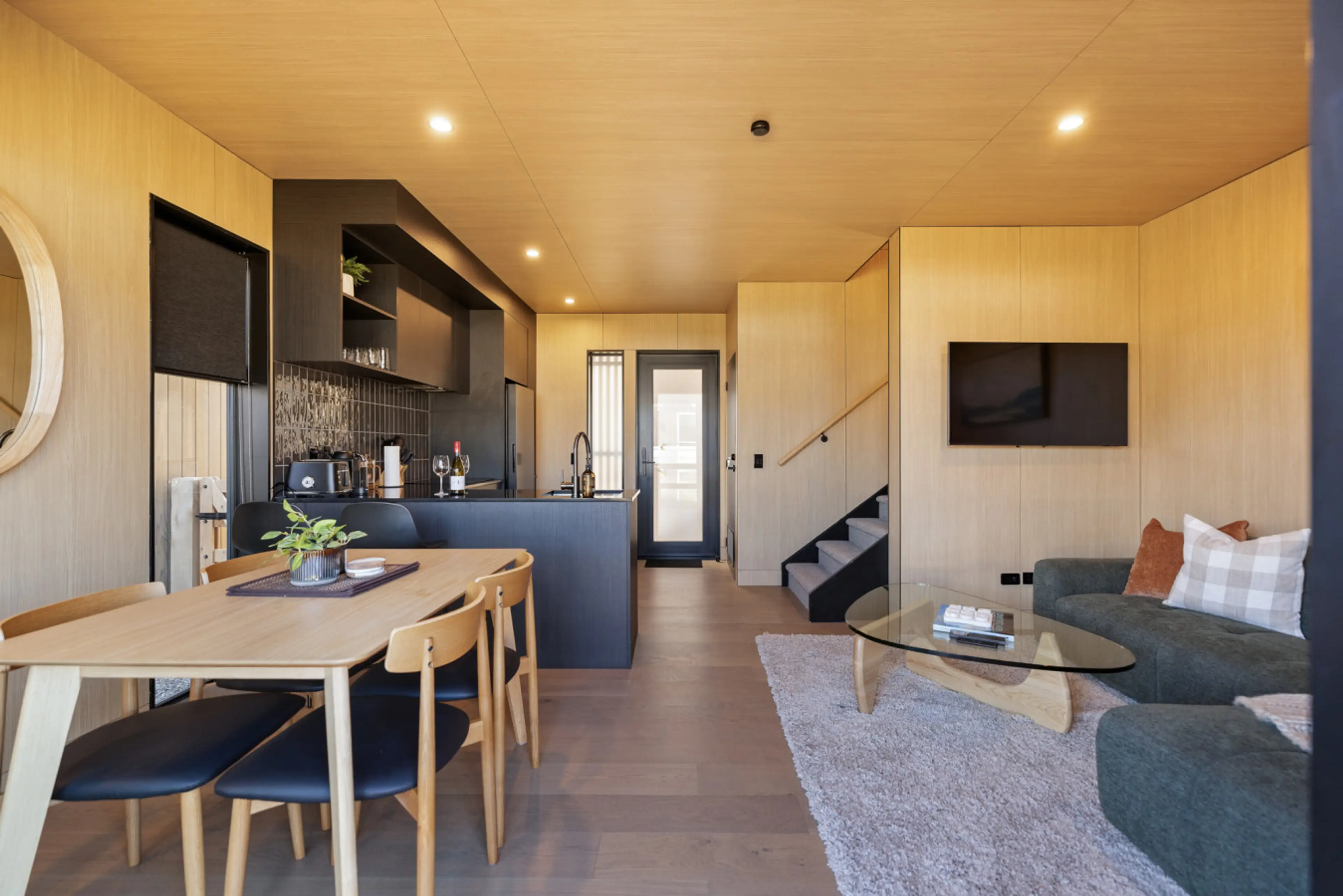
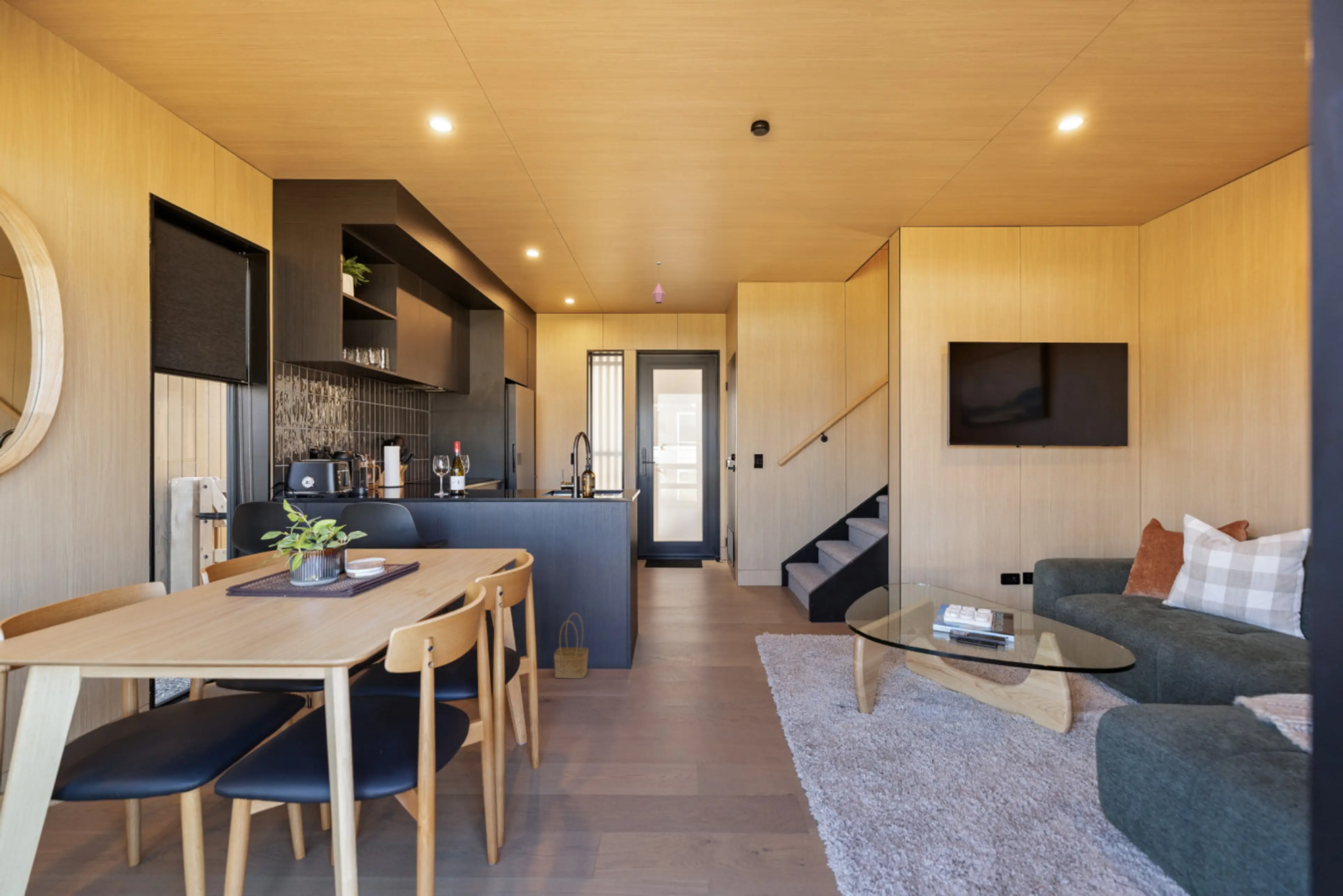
+ basket (571, 648)
+ pendant light (659, 283)
